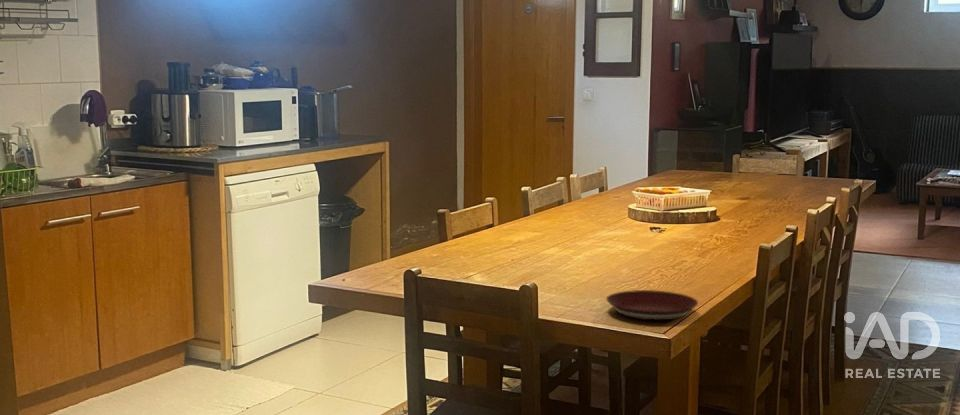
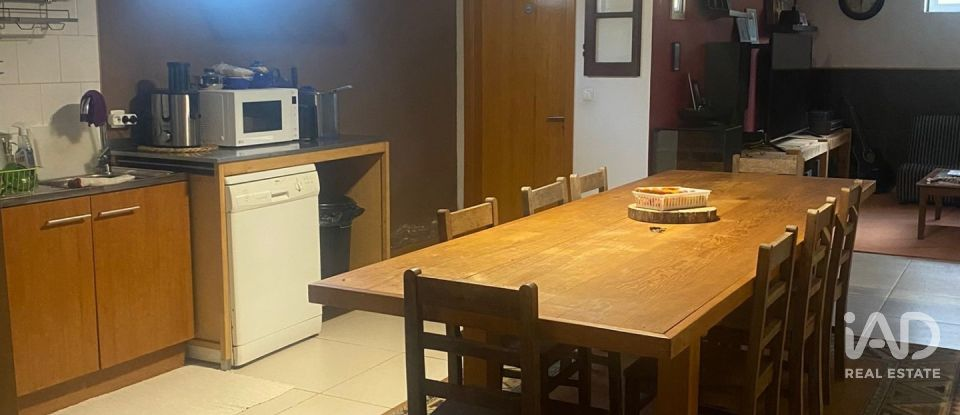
- plate (651, 306)
